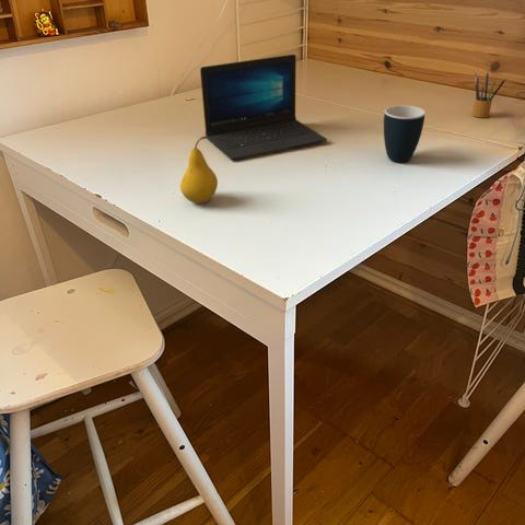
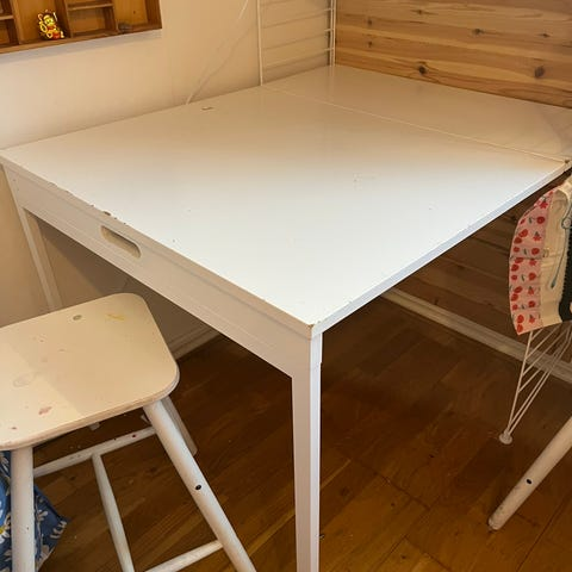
- mug (405, 132)
- pencil box (486, 94)
- laptop (264, 105)
- fruit (197, 168)
